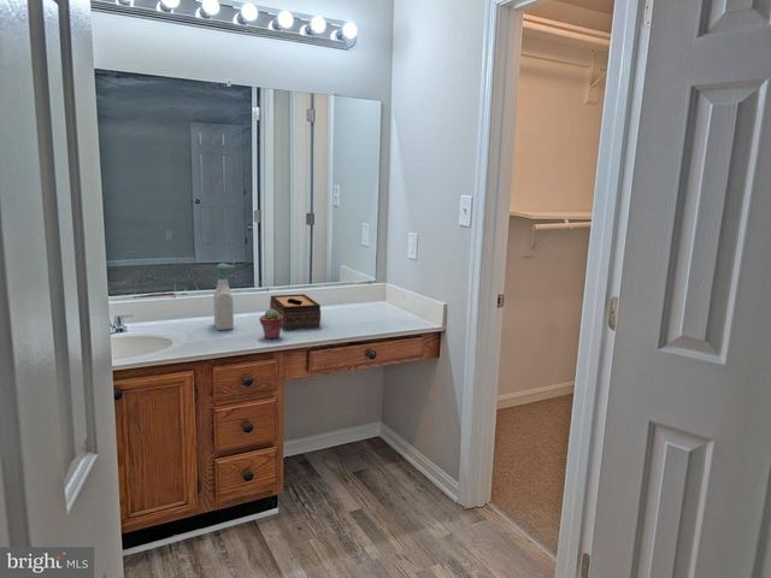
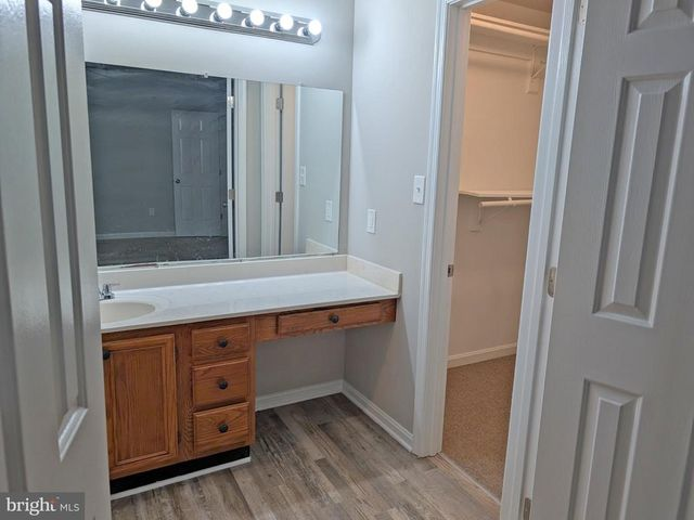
- potted succulent (271, 322)
- tissue box (294, 311)
- soap bottle (225, 295)
